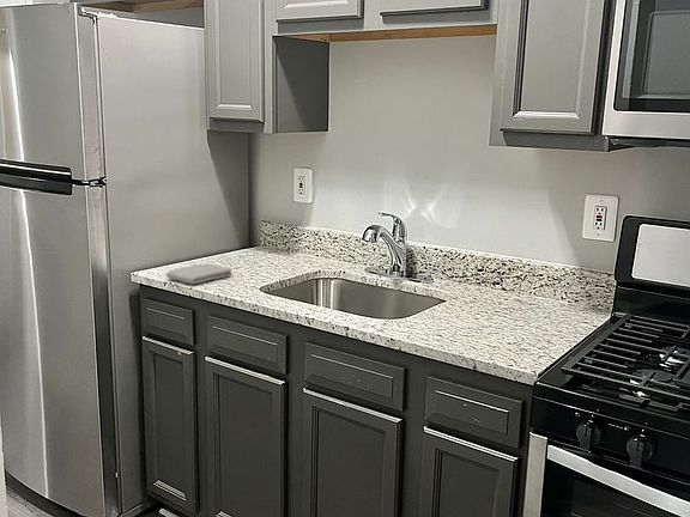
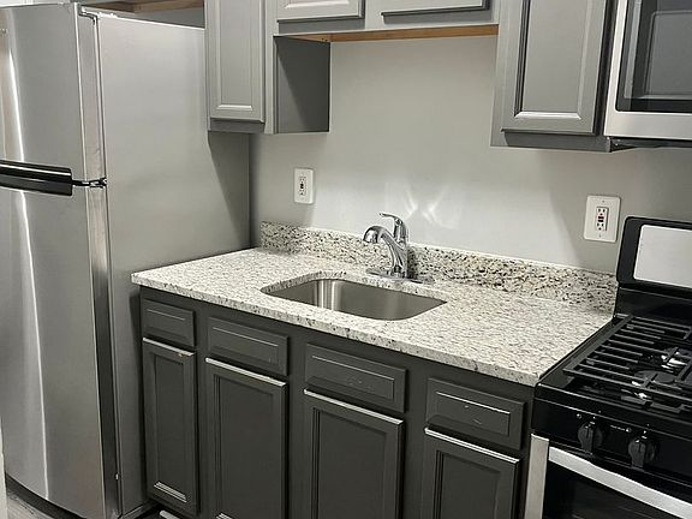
- washcloth (200, 273)
